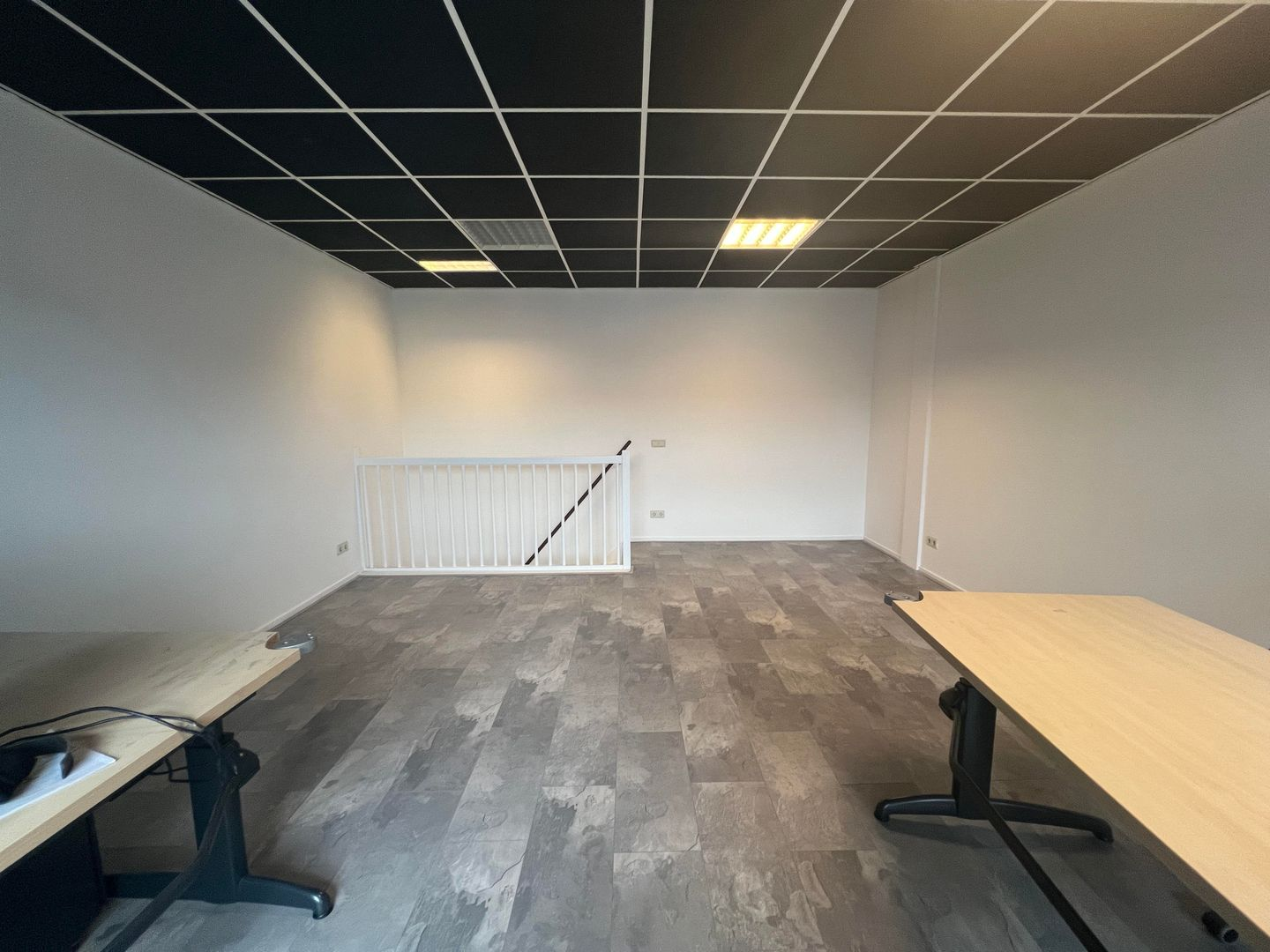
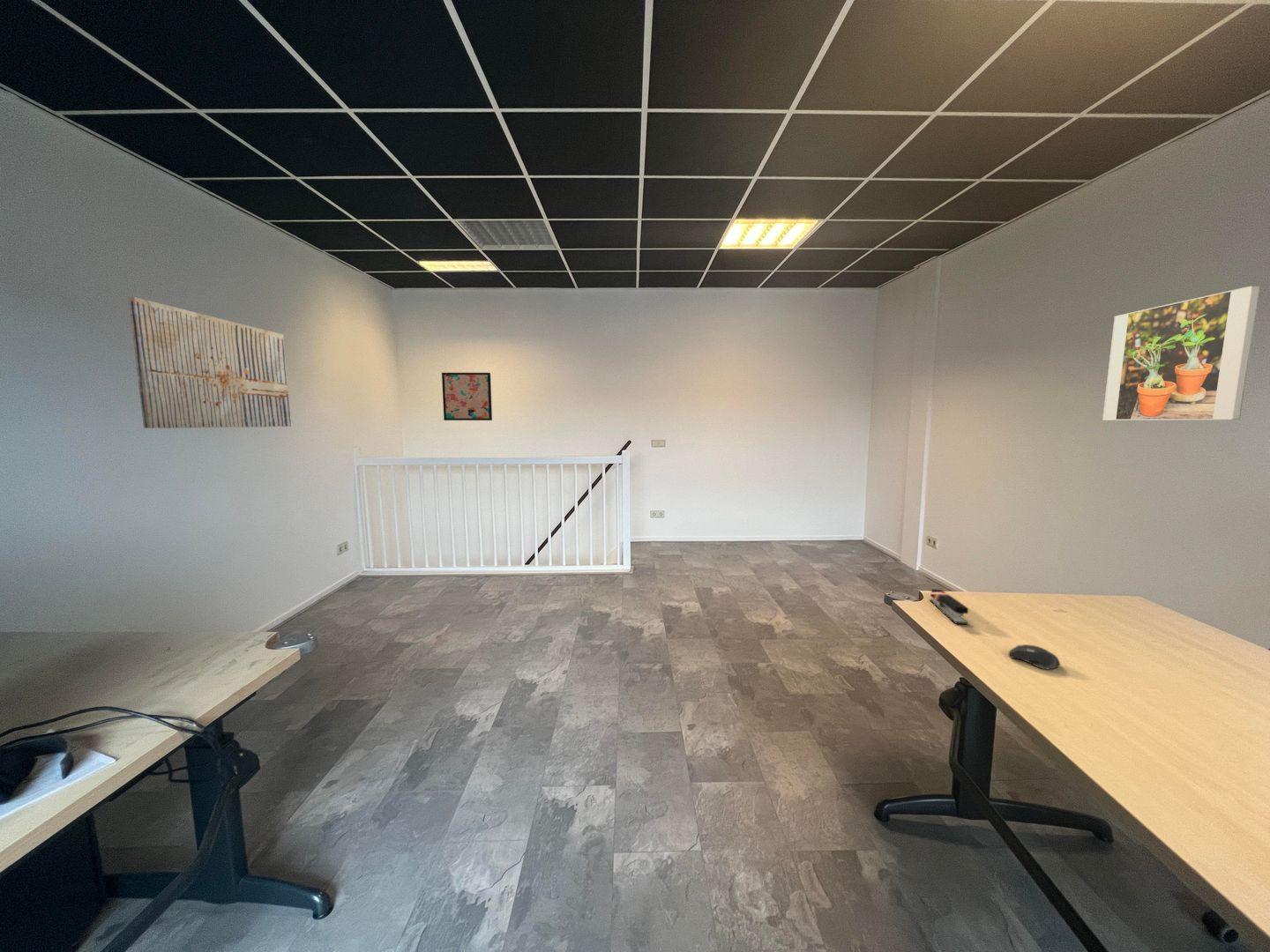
+ wall art (224, 374)
+ computer mouse (1034, 654)
+ stapler (948, 604)
+ wall art (467, 397)
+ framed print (1170, 361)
